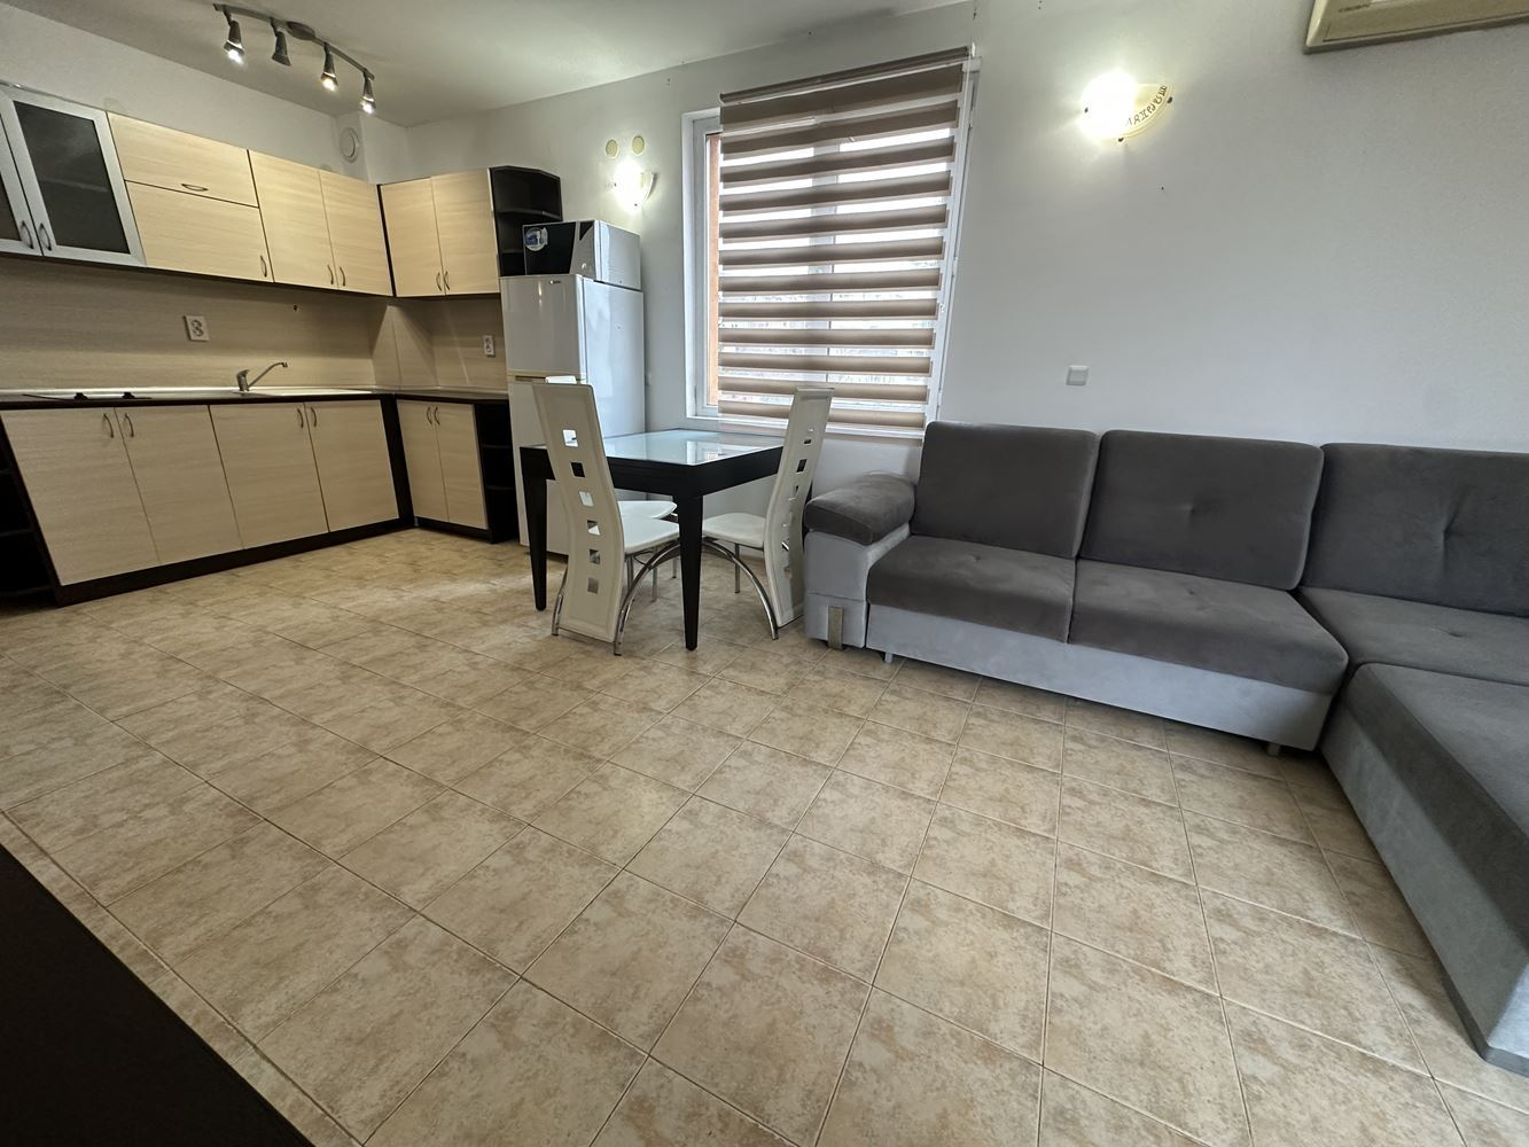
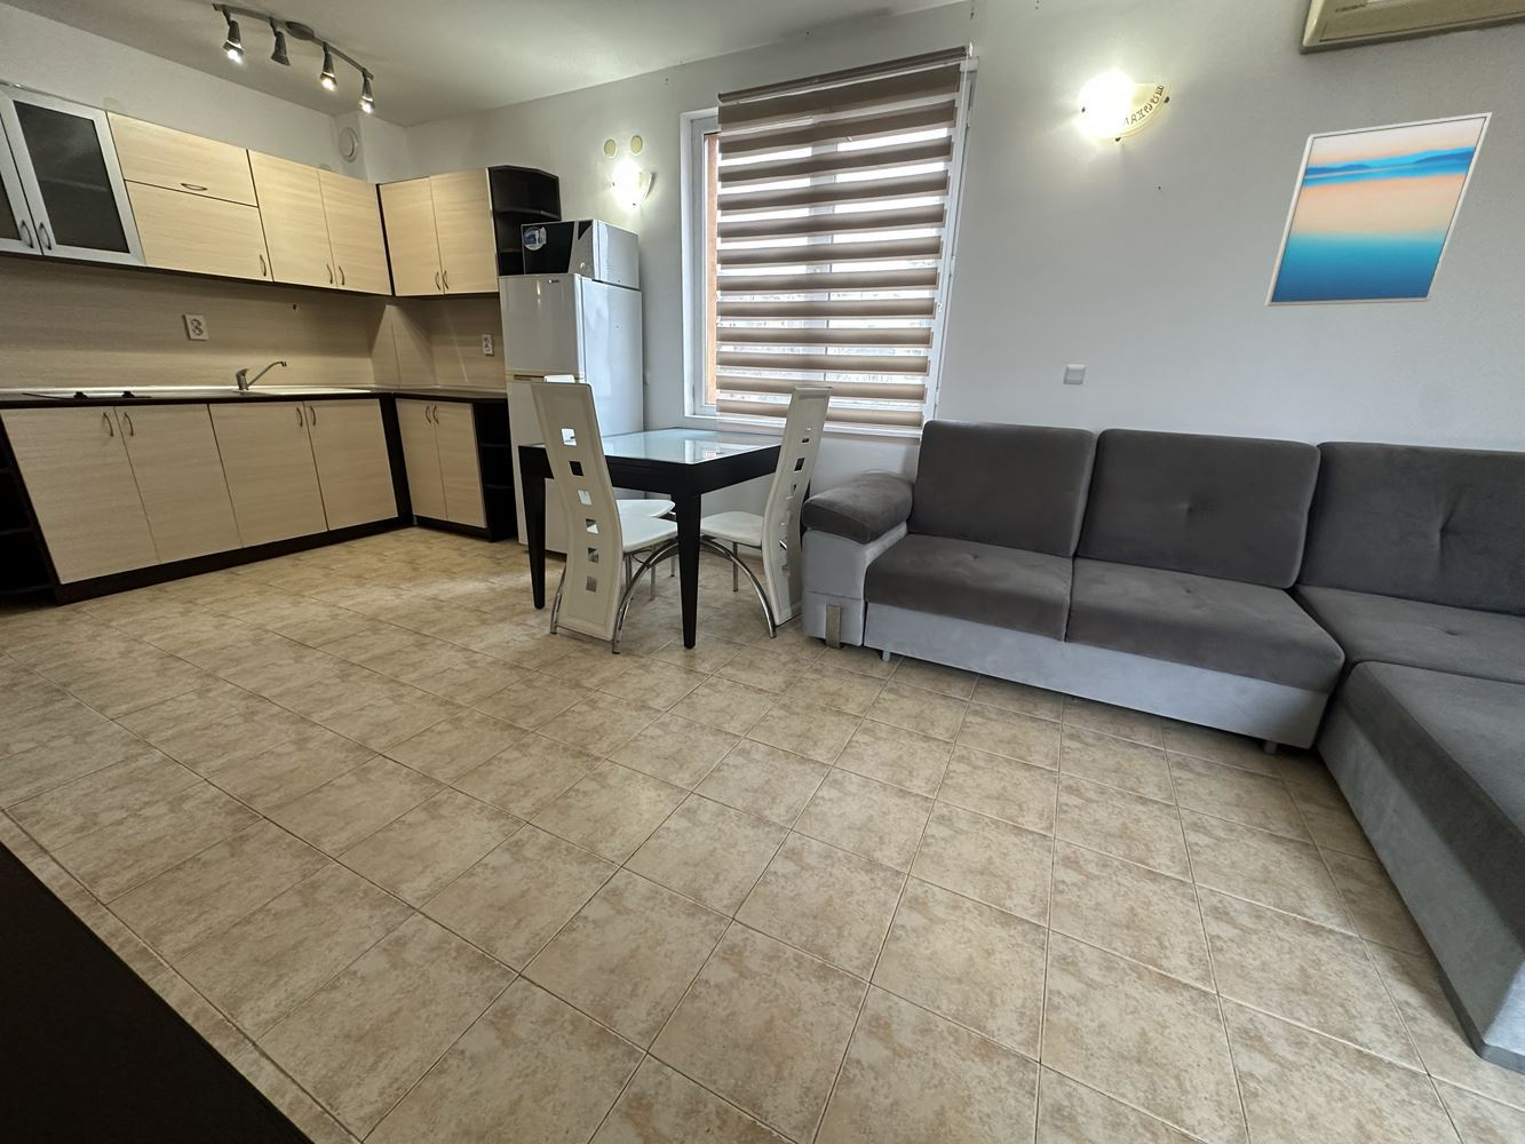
+ wall art (1368, 218)
